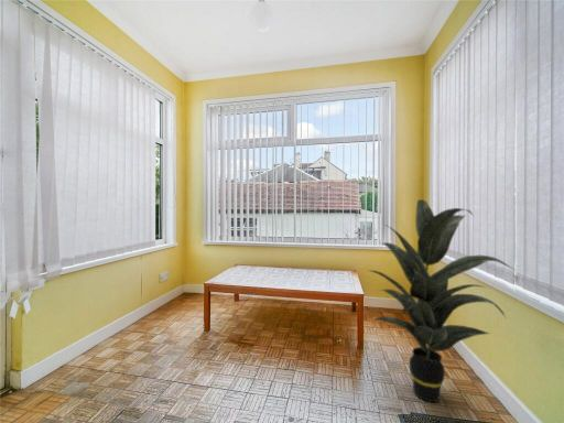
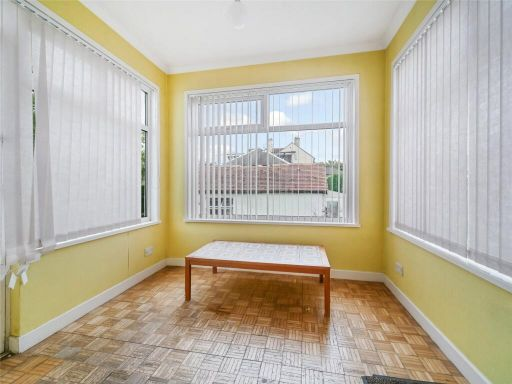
- indoor plant (430, 294)
